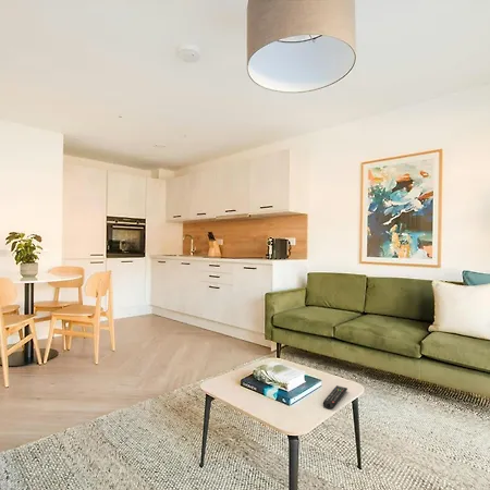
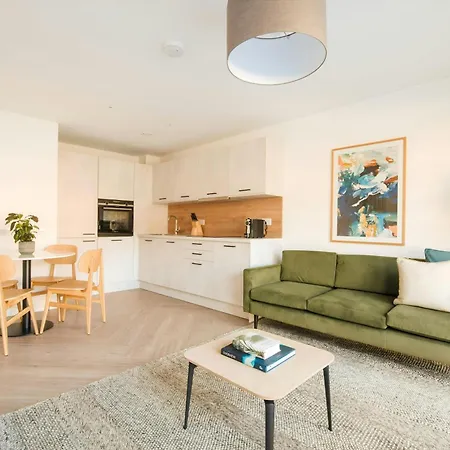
- remote control (335, 395)
